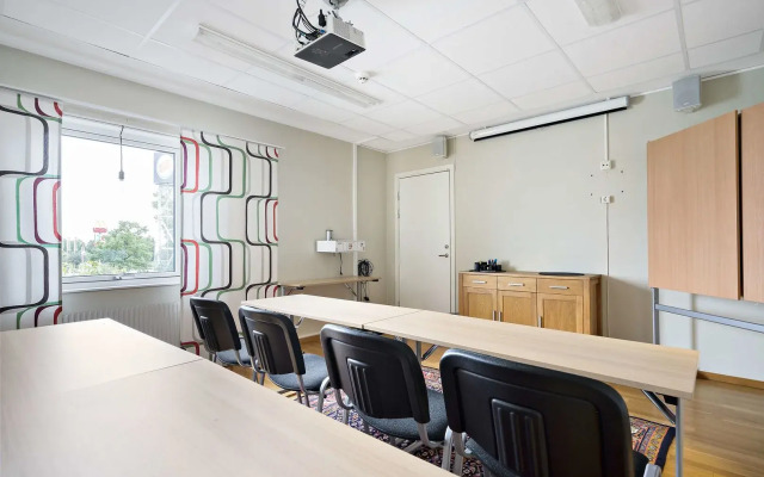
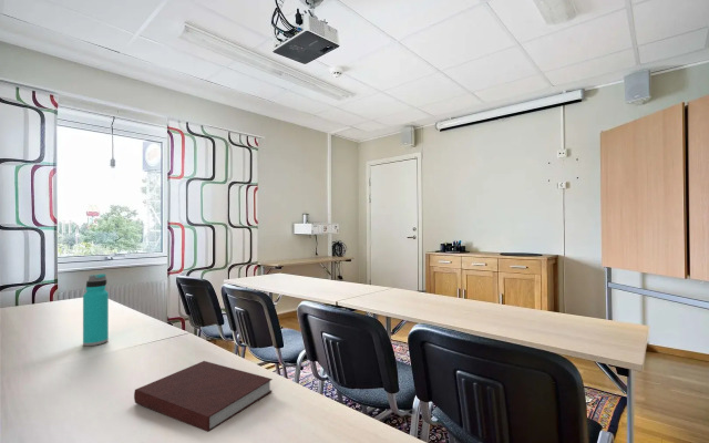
+ notebook (205, 390)
+ water bottle (95, 308)
